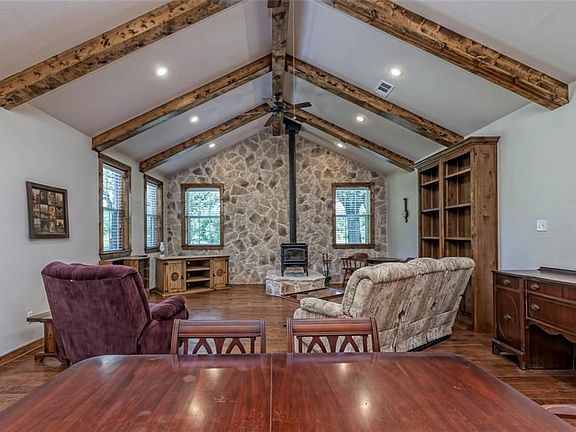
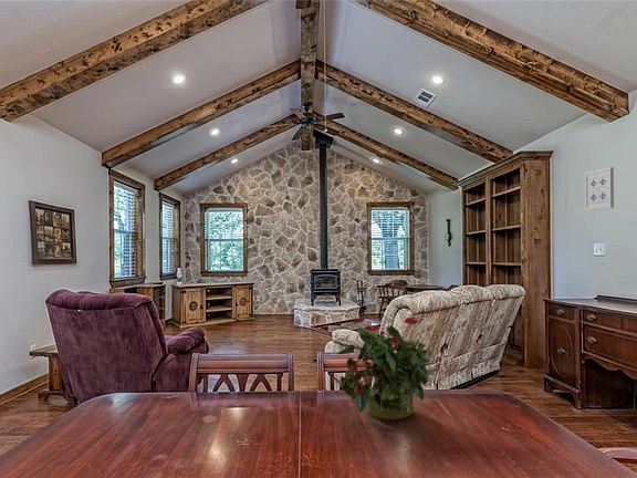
+ potted plant (390, 366)
+ wall art (598, 189)
